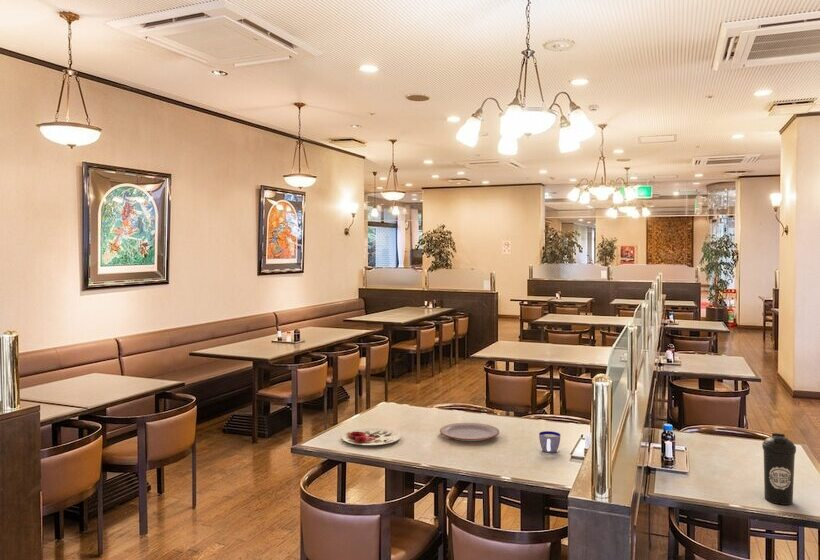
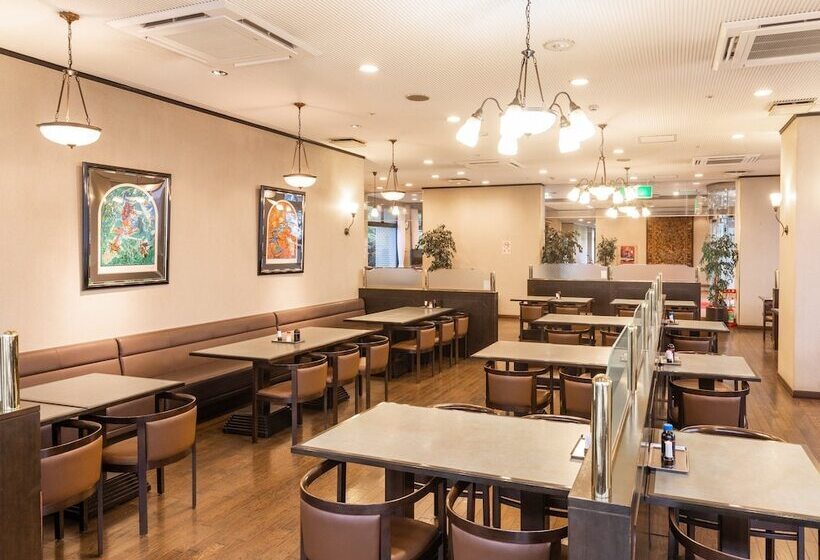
- cup (549, 443)
- plate (371, 436)
- water bottle (778, 467)
- plate (469, 432)
